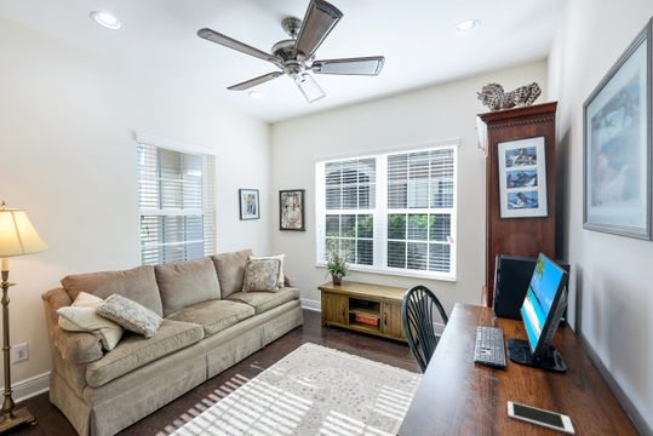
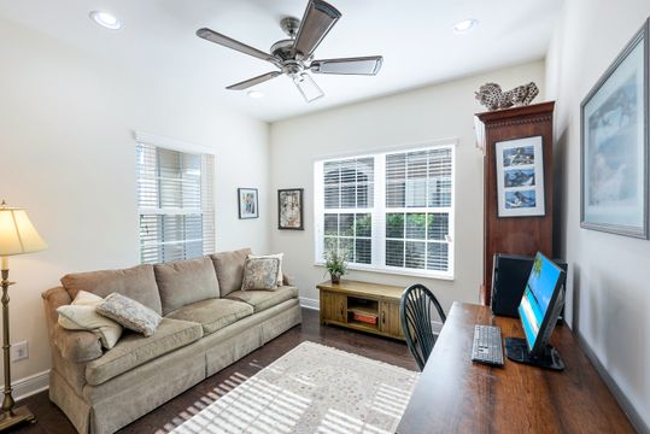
- cell phone (538, 415)
